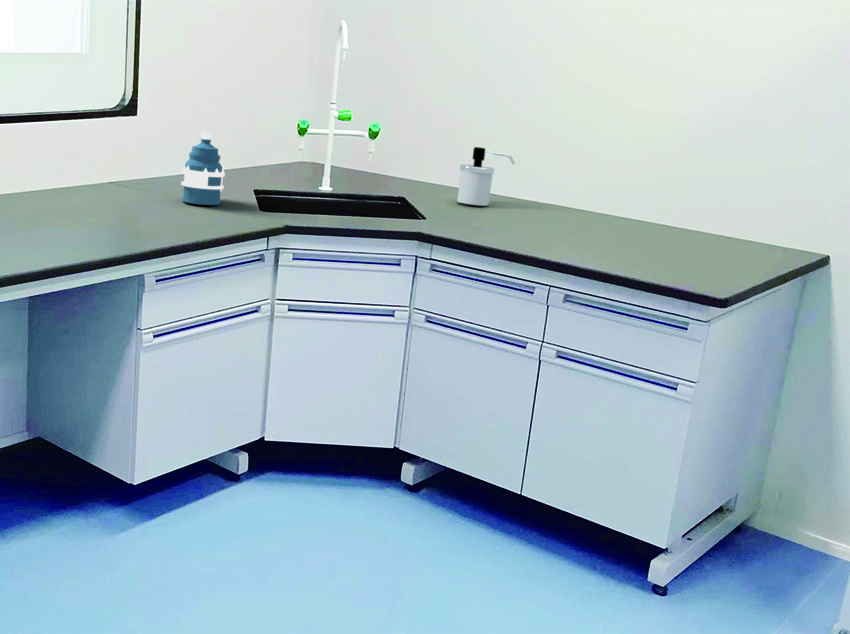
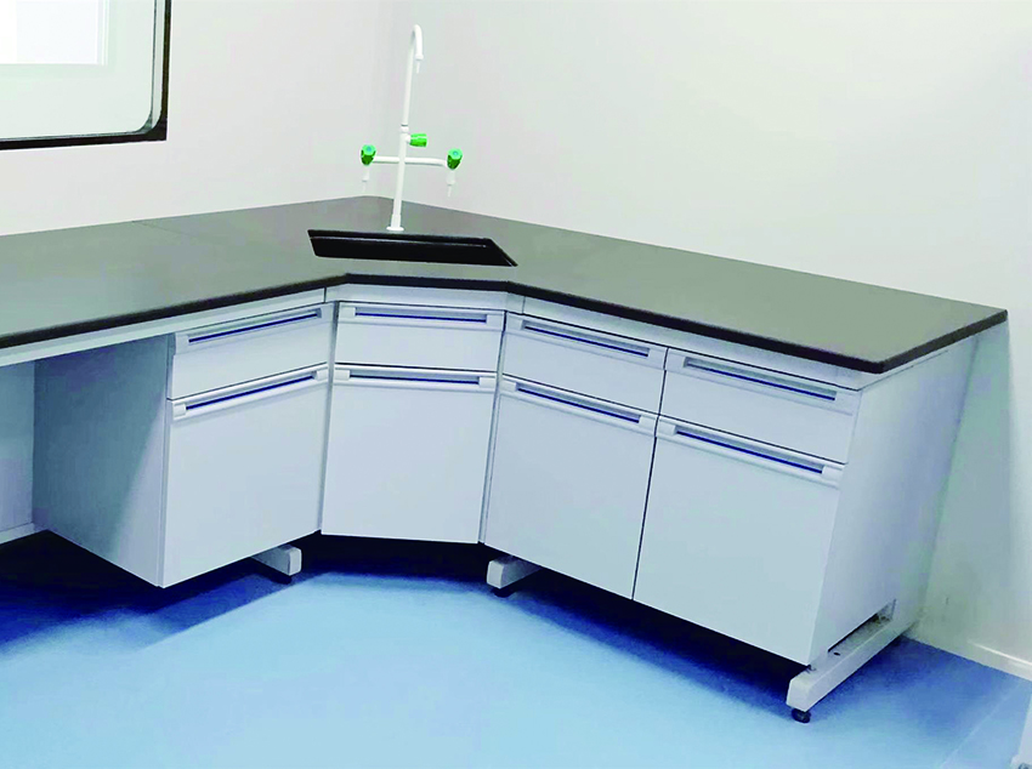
- water bottle (203, 167)
- soap dispenser (486, 176)
